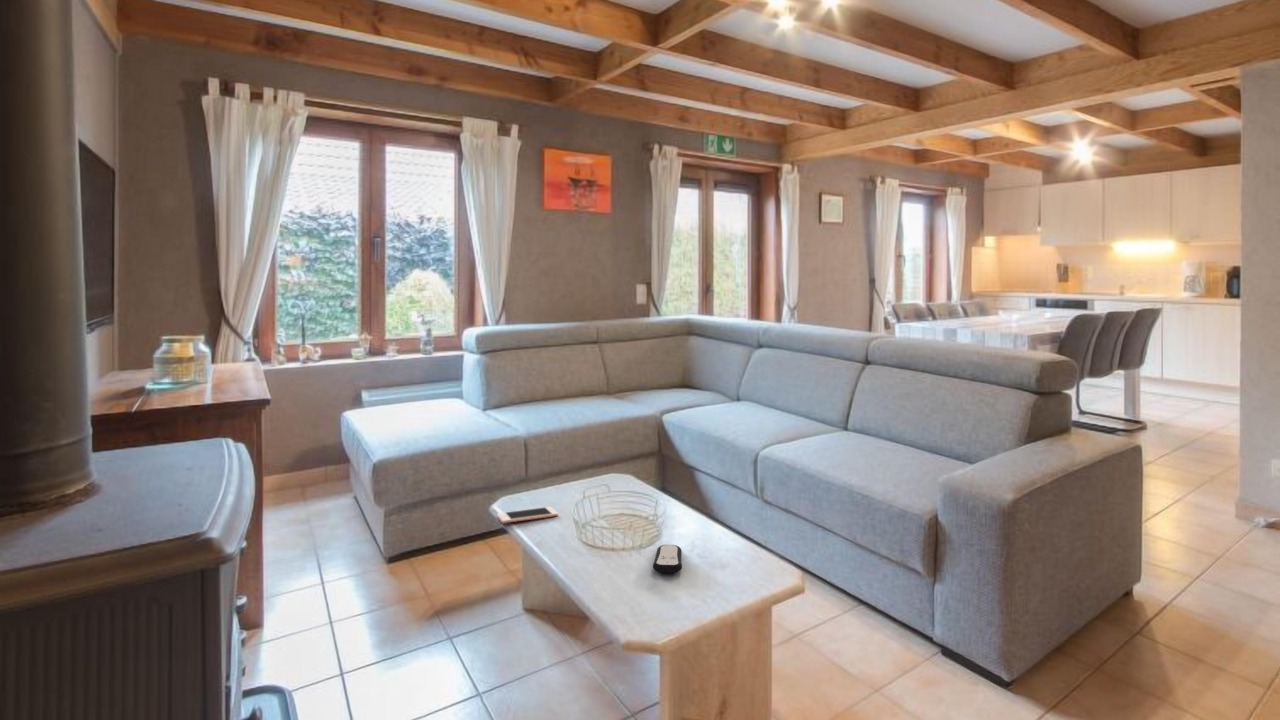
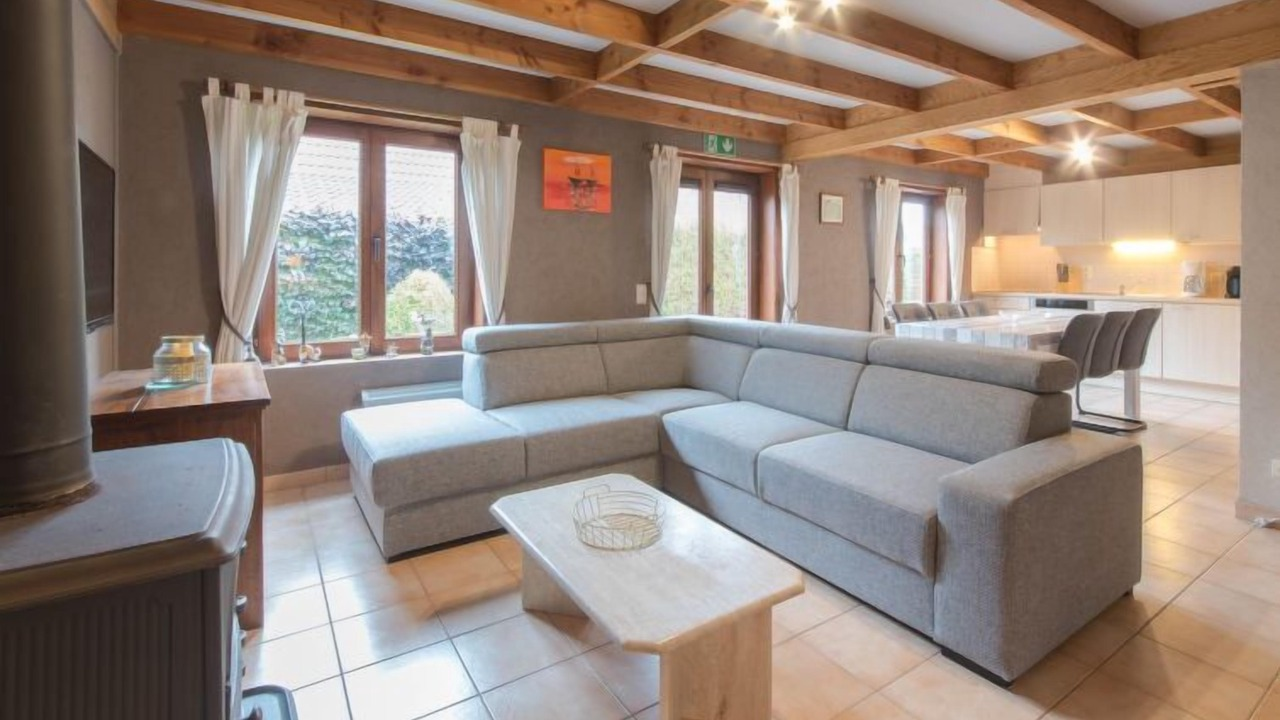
- remote control (668, 557)
- cell phone (527, 514)
